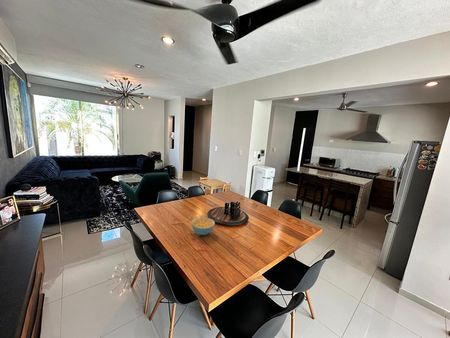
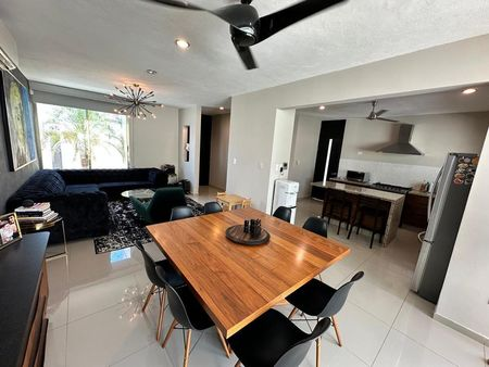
- cereal bowl (202, 227)
